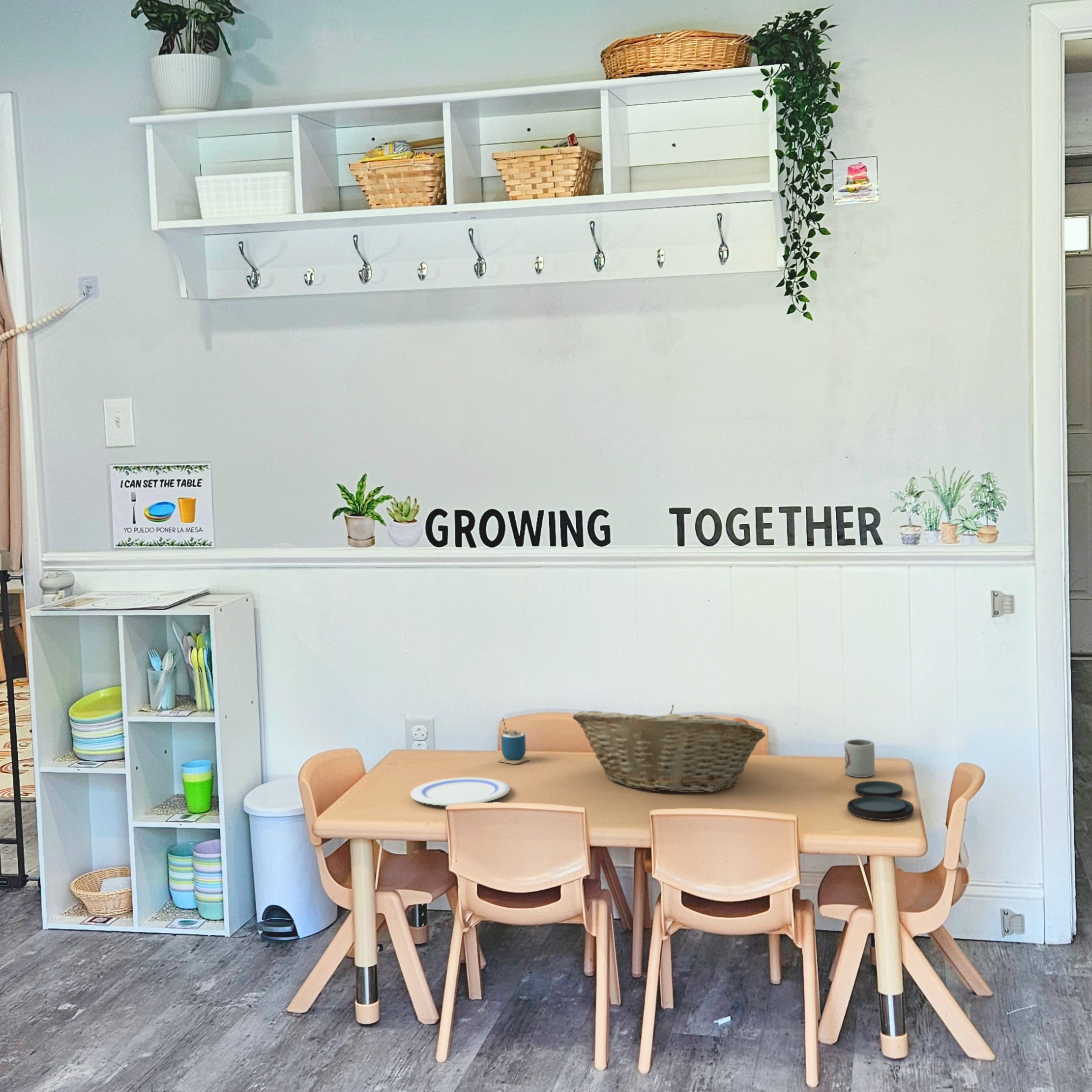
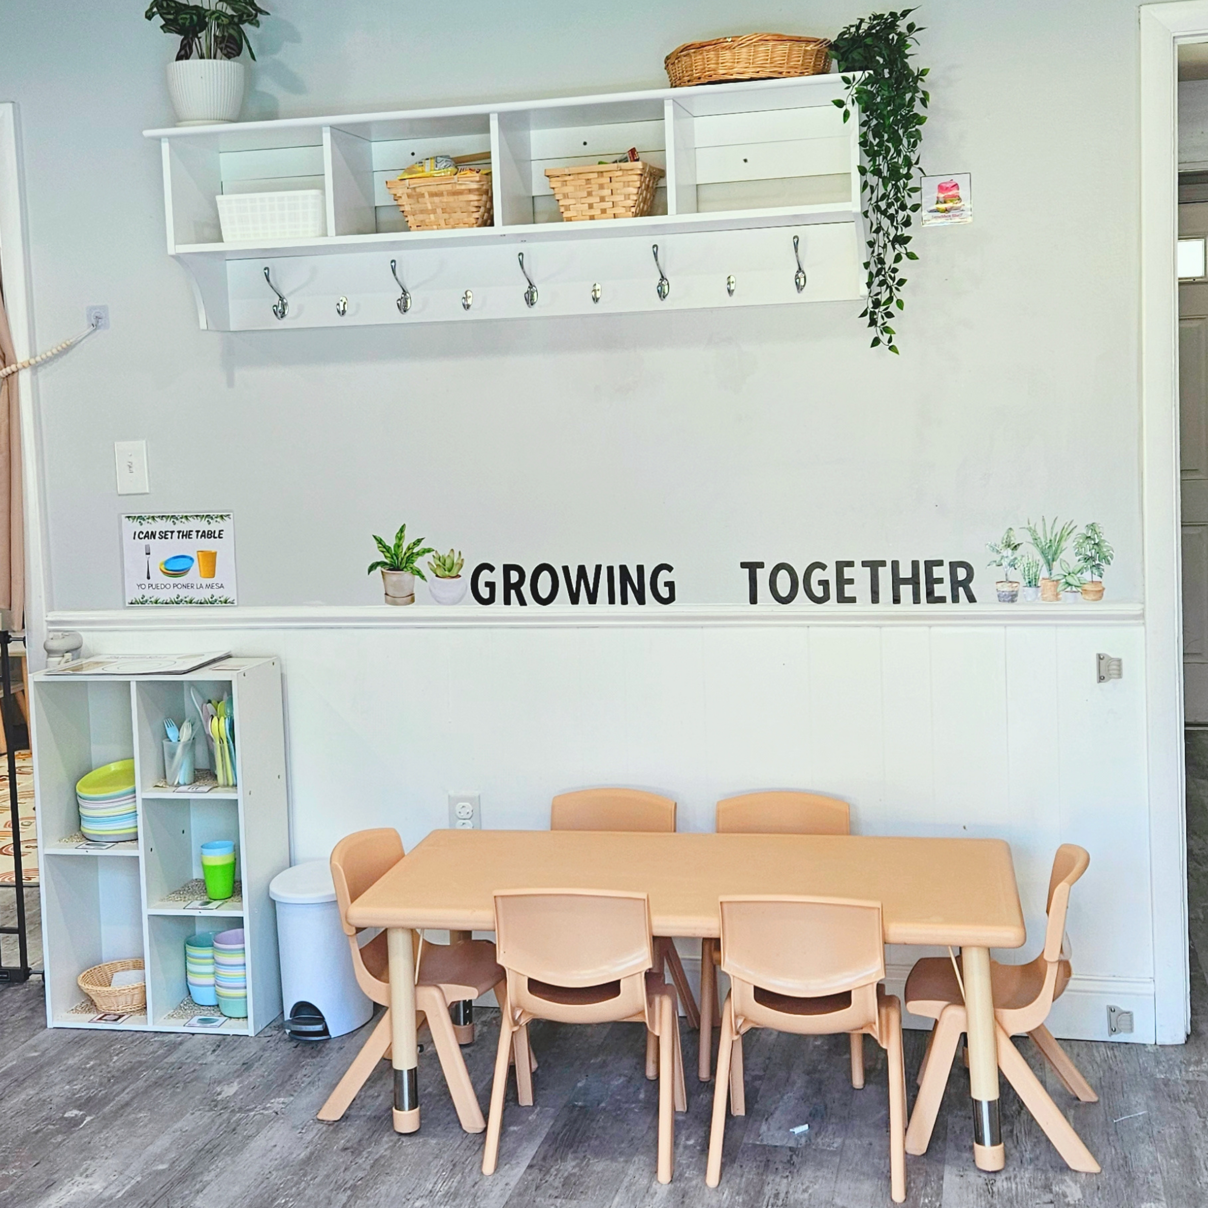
- cup (513, 738)
- plate (460, 792)
- plate (877, 800)
- fruit basket (667, 740)
- cup (859, 757)
